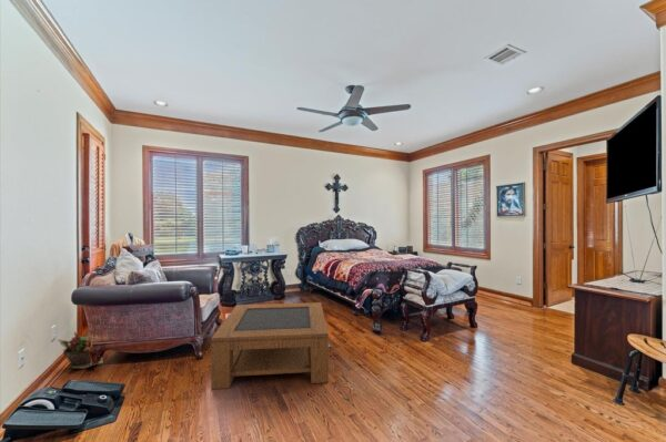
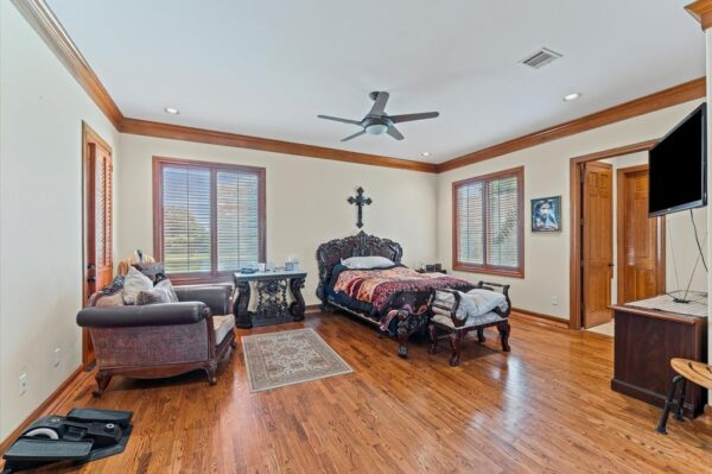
- potted plant (83, 346)
- coffee table (275, 338)
